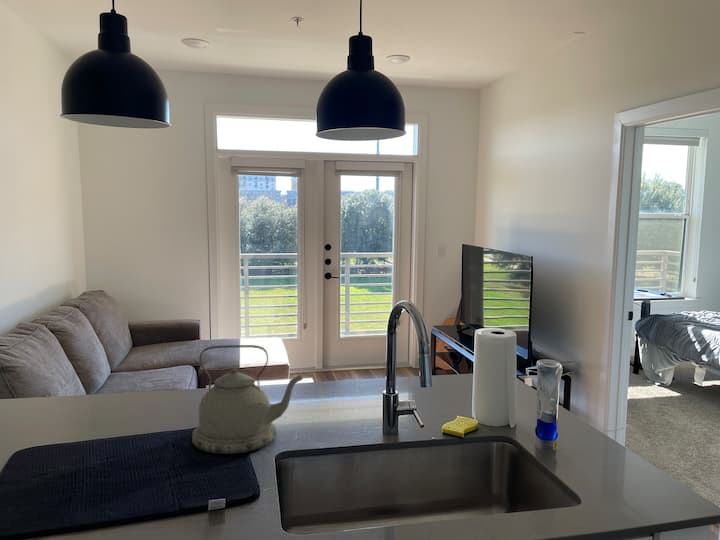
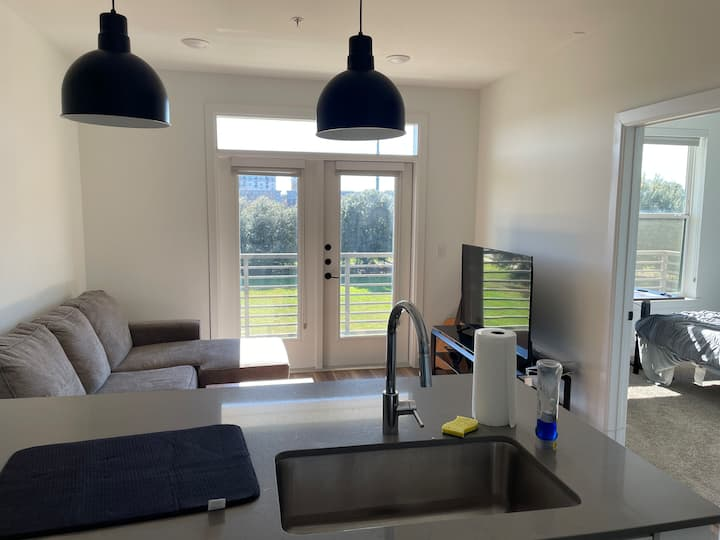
- kettle (240, 391)
